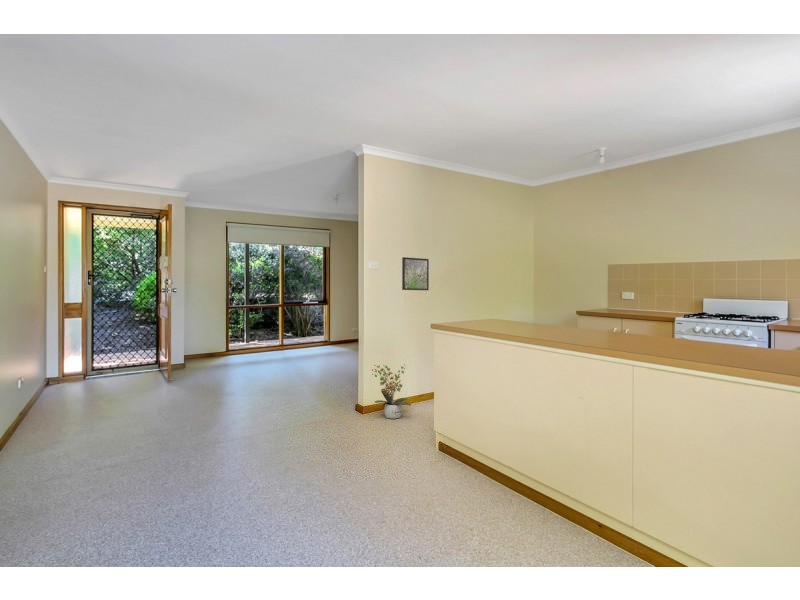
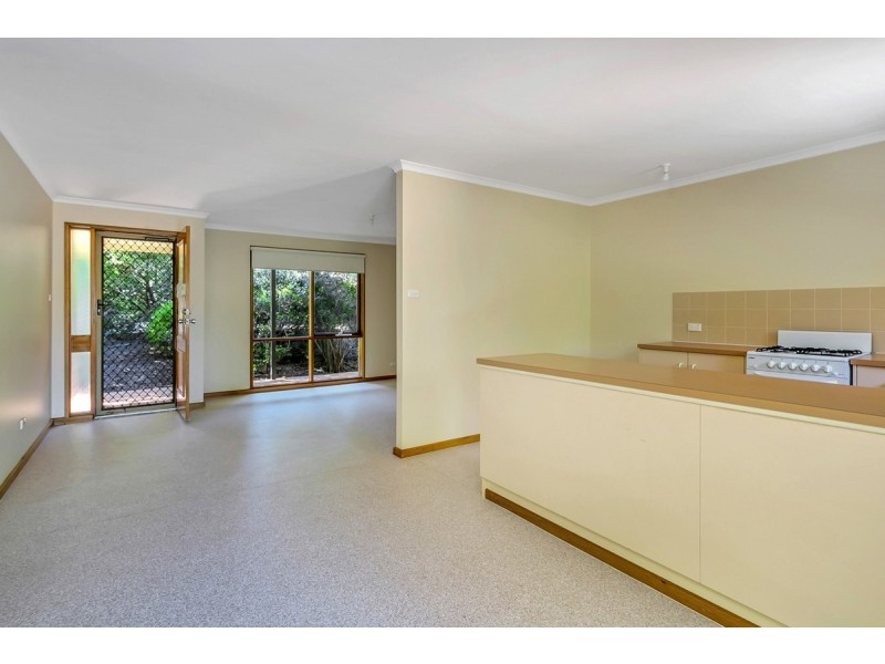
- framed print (415, 274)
- potted plant (389, 390)
